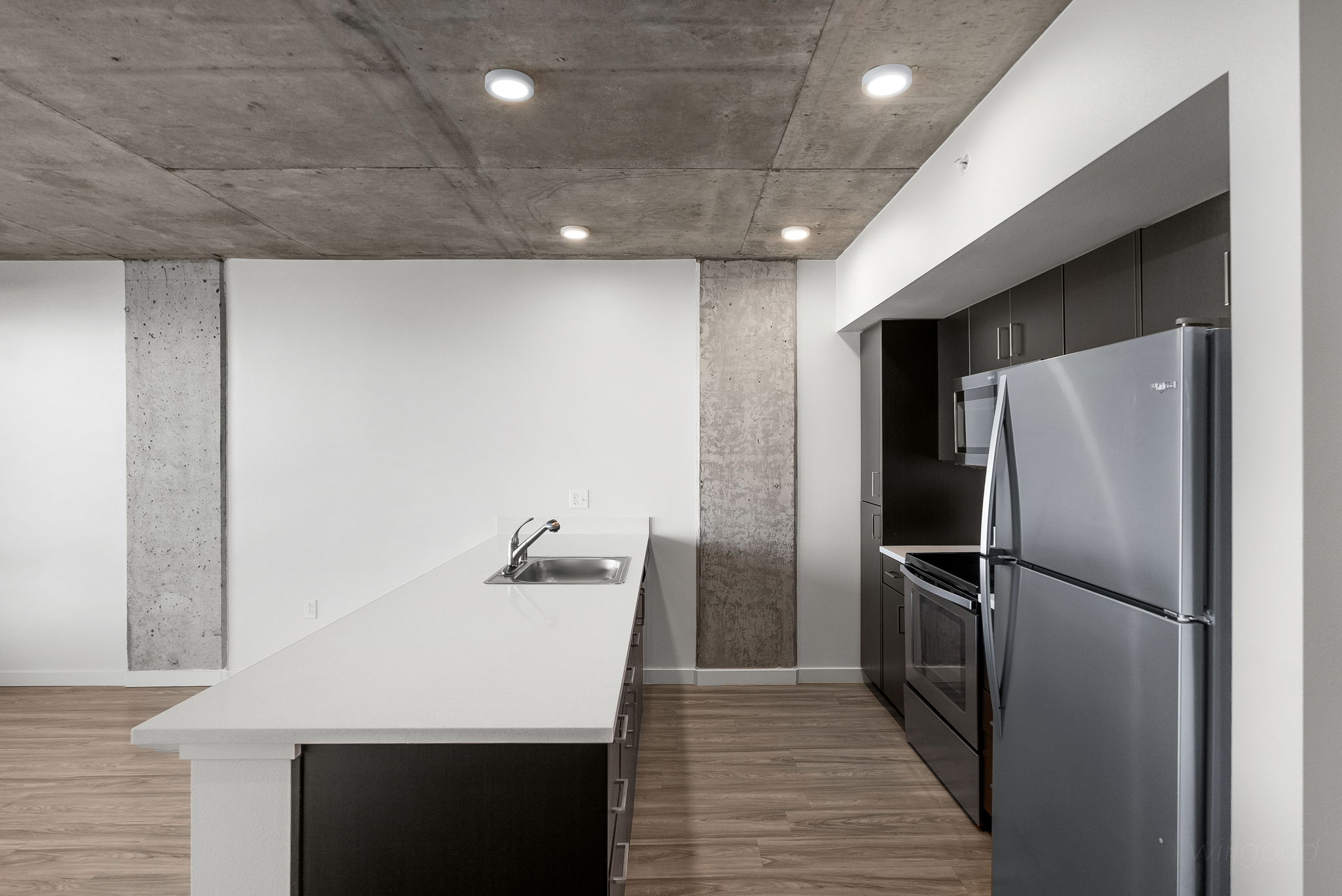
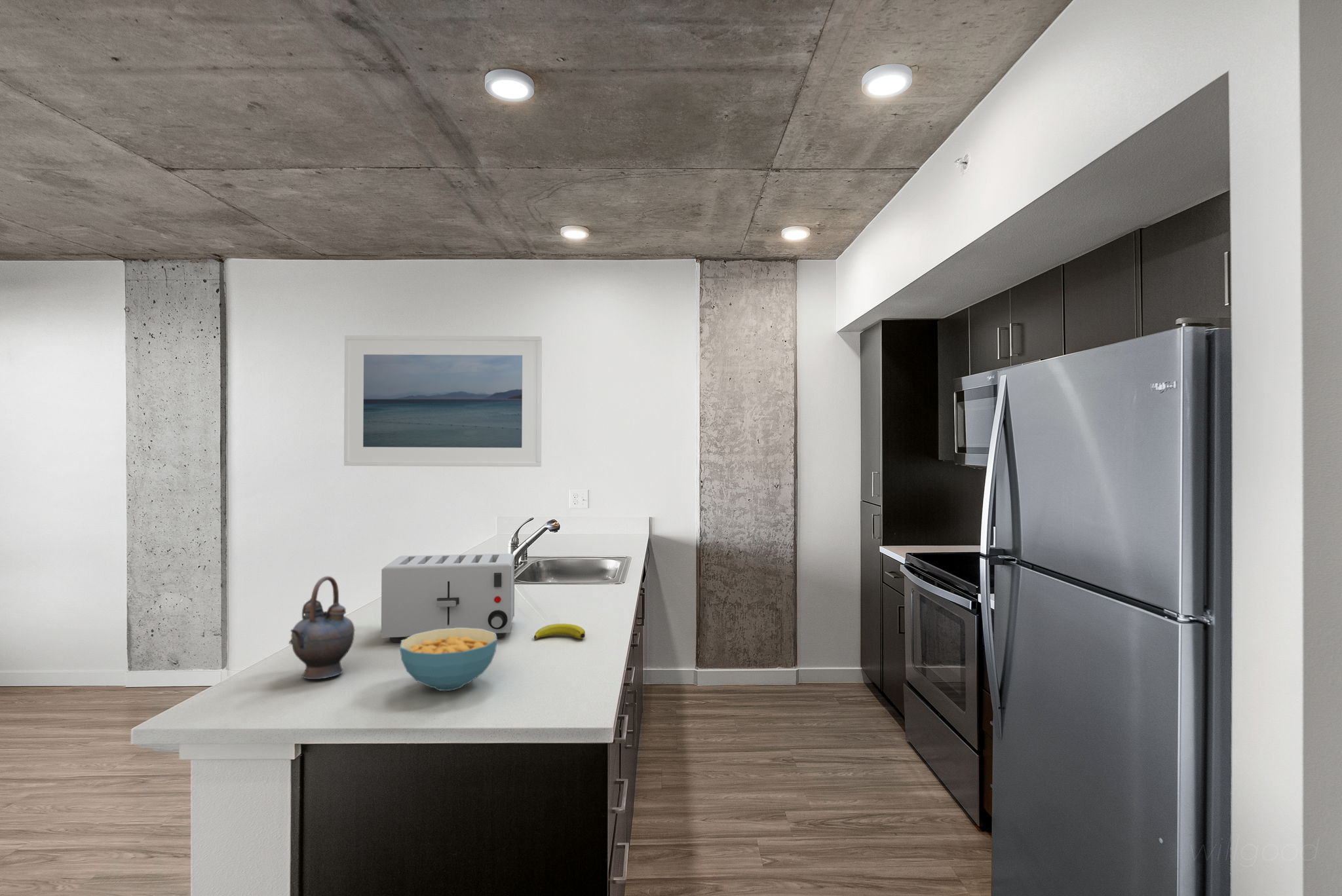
+ toaster (451, 597)
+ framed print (443, 401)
+ teapot (318, 627)
+ banana (560, 631)
+ cereal bowl (449, 663)
